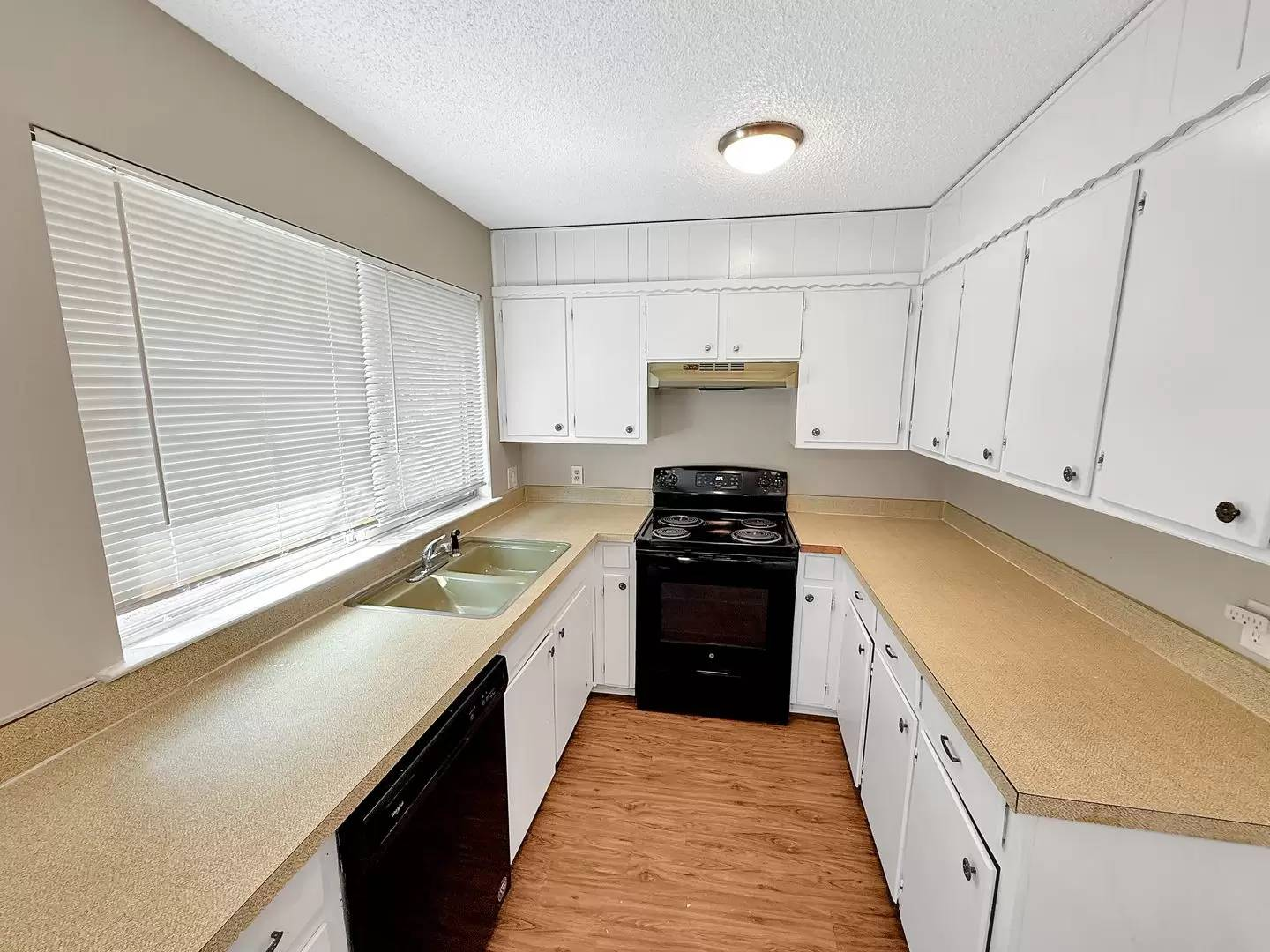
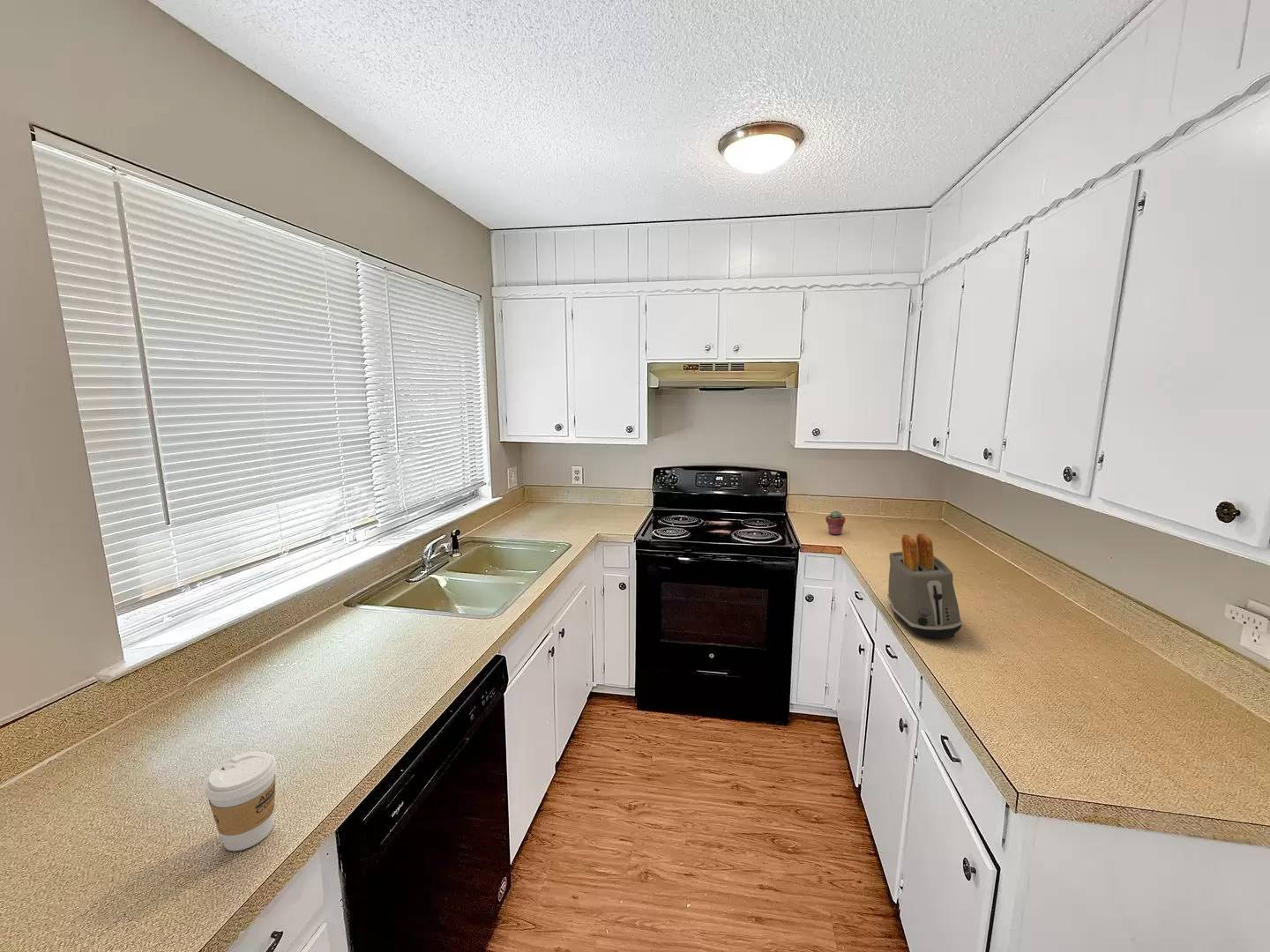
+ toaster (923, 578)
+ potted succulent (835, 522)
+ coffee cup (244, 800)
